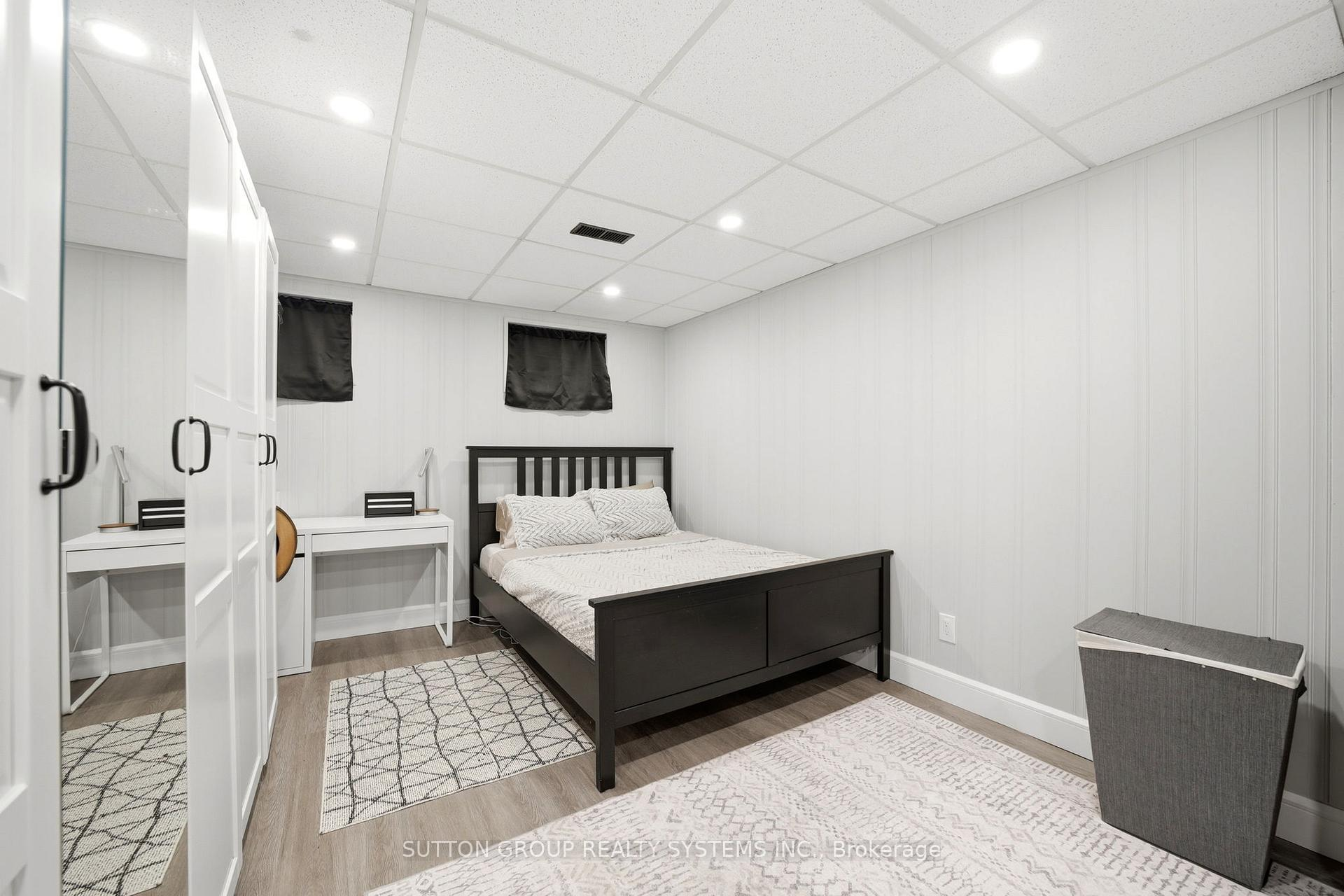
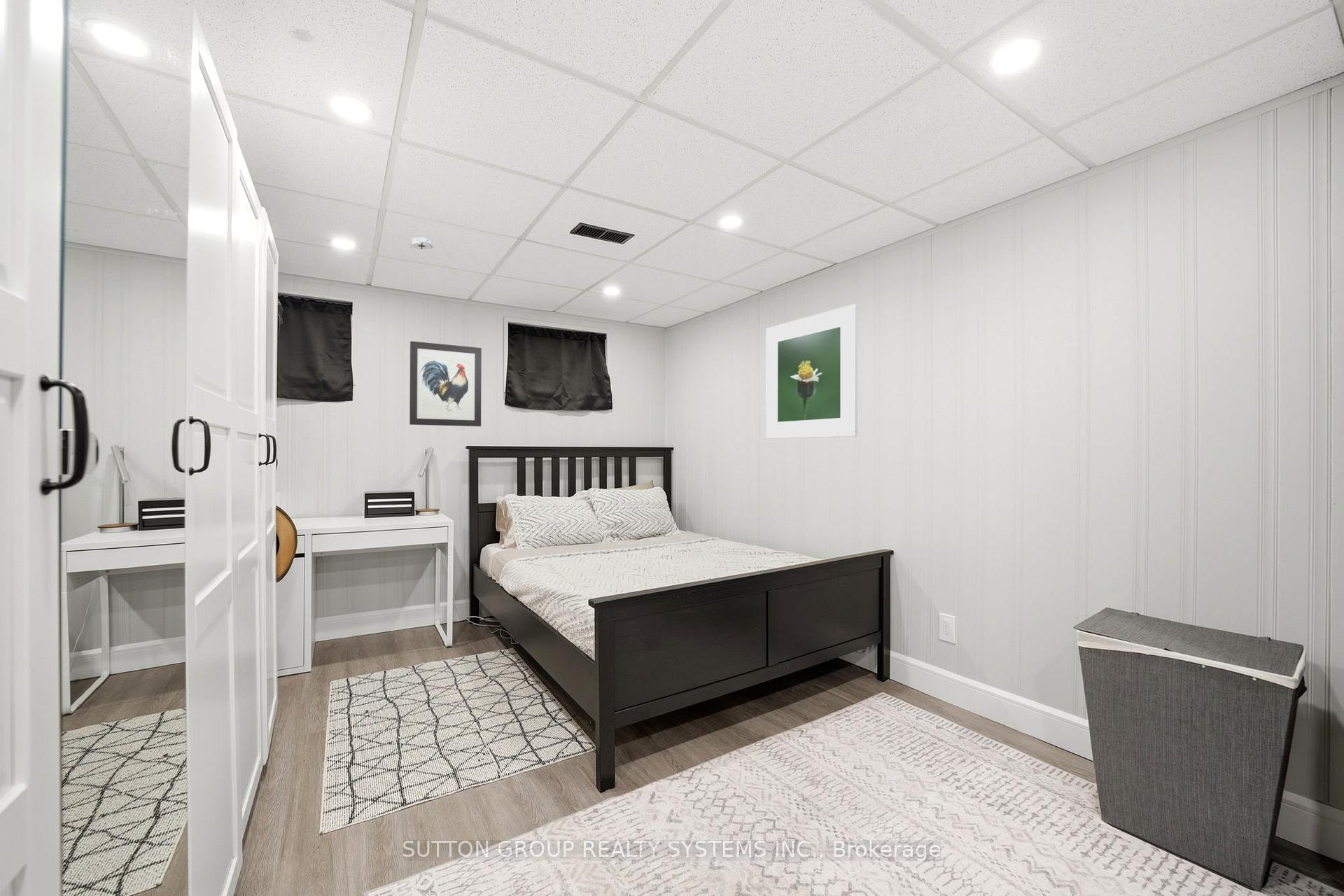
+ smoke detector (421, 243)
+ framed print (807, 377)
+ wall art (446, 385)
